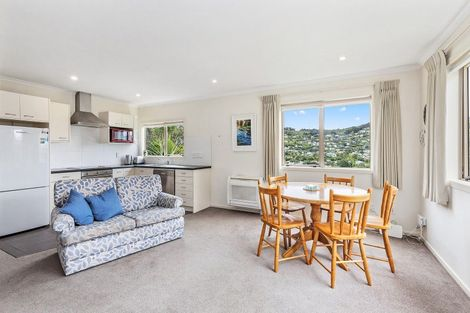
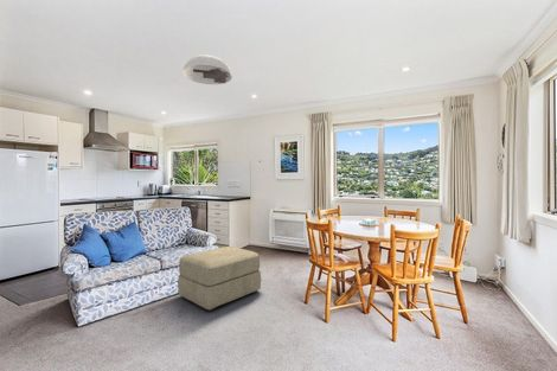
+ ottoman (220, 273)
+ ceiling light (207, 66)
